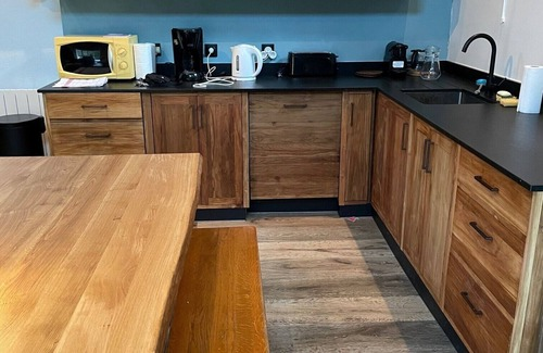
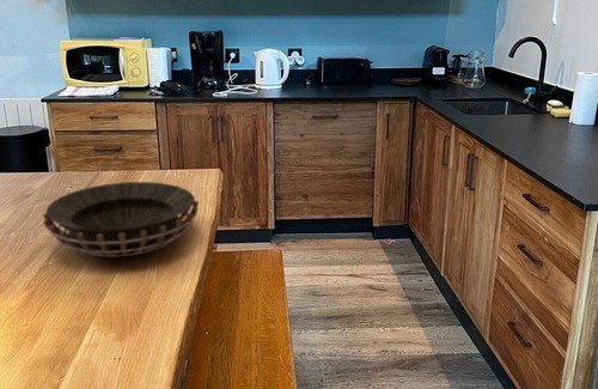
+ decorative bowl (124, 223)
